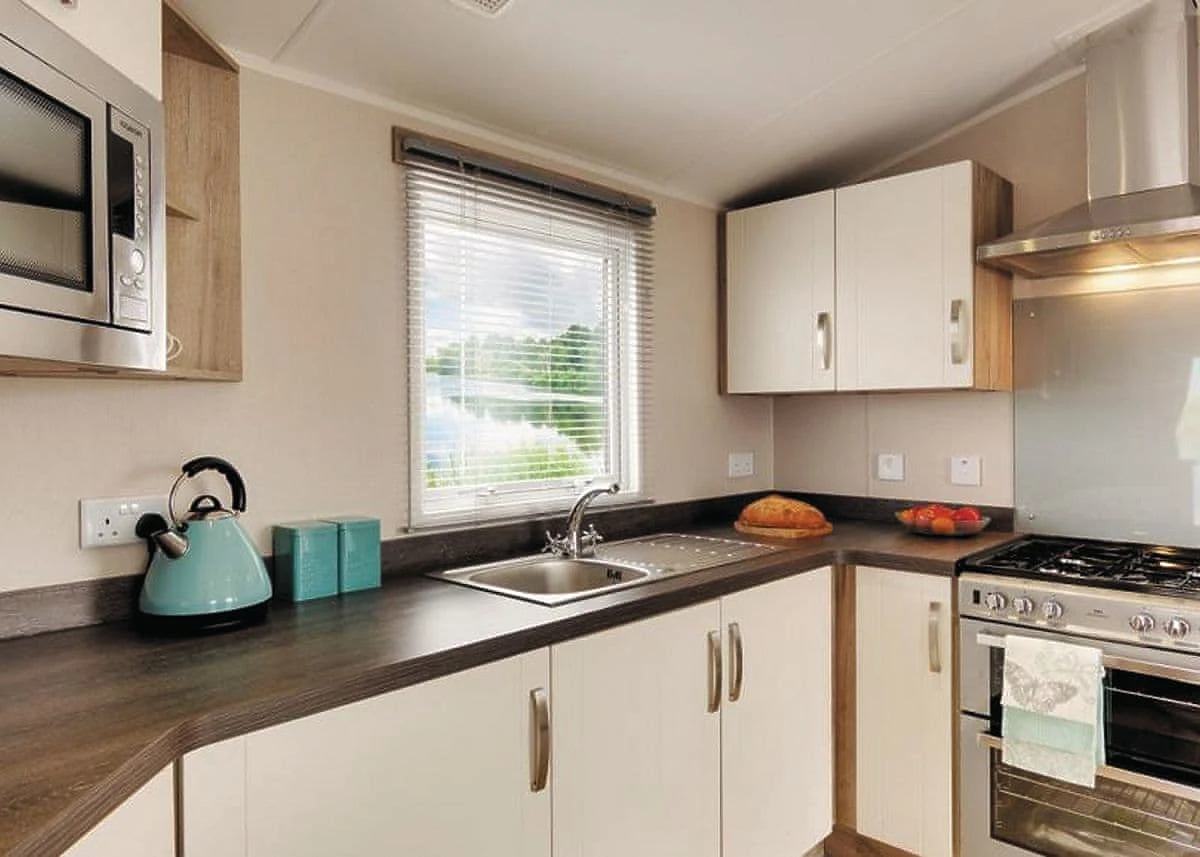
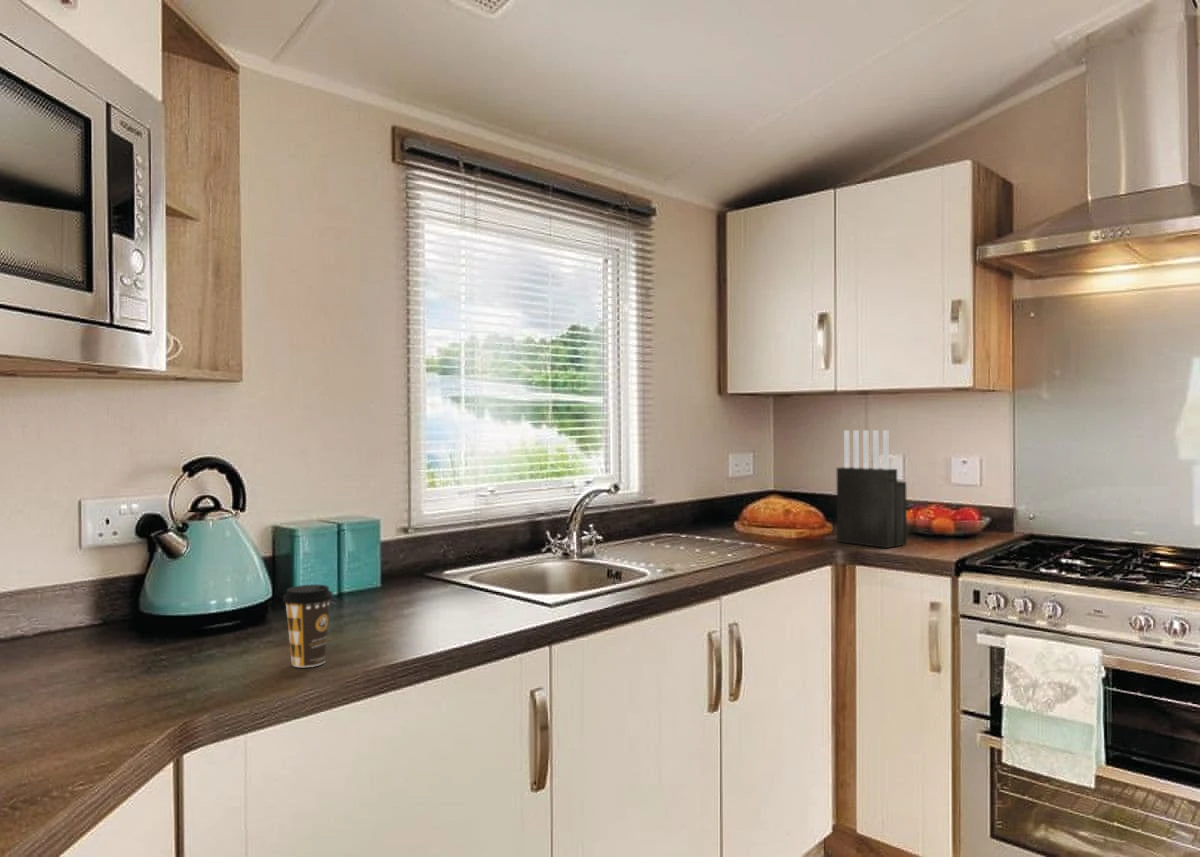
+ coffee cup (308, 625)
+ knife block (873, 486)
